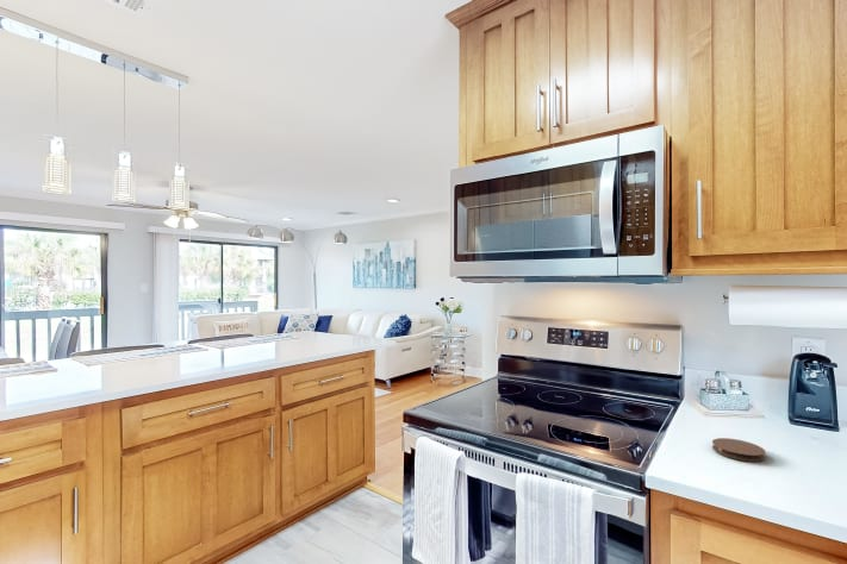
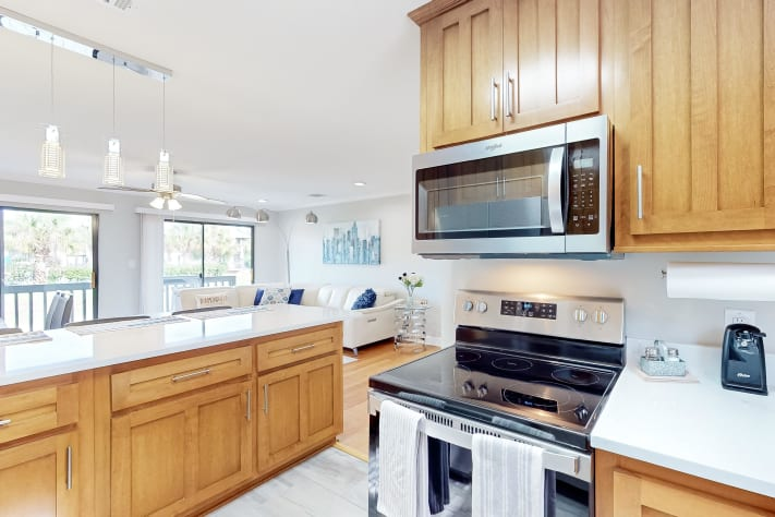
- coaster (737, 449)
